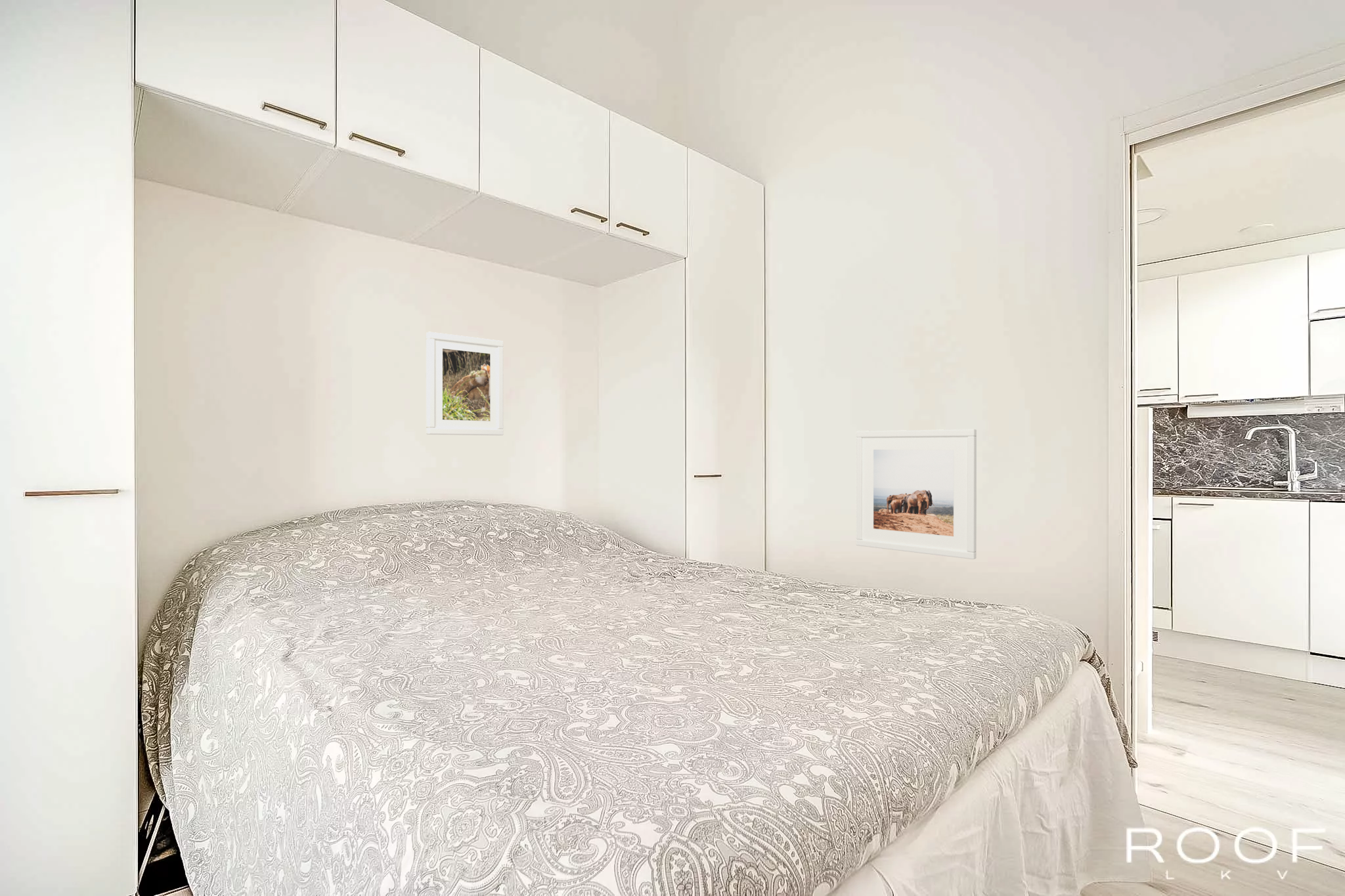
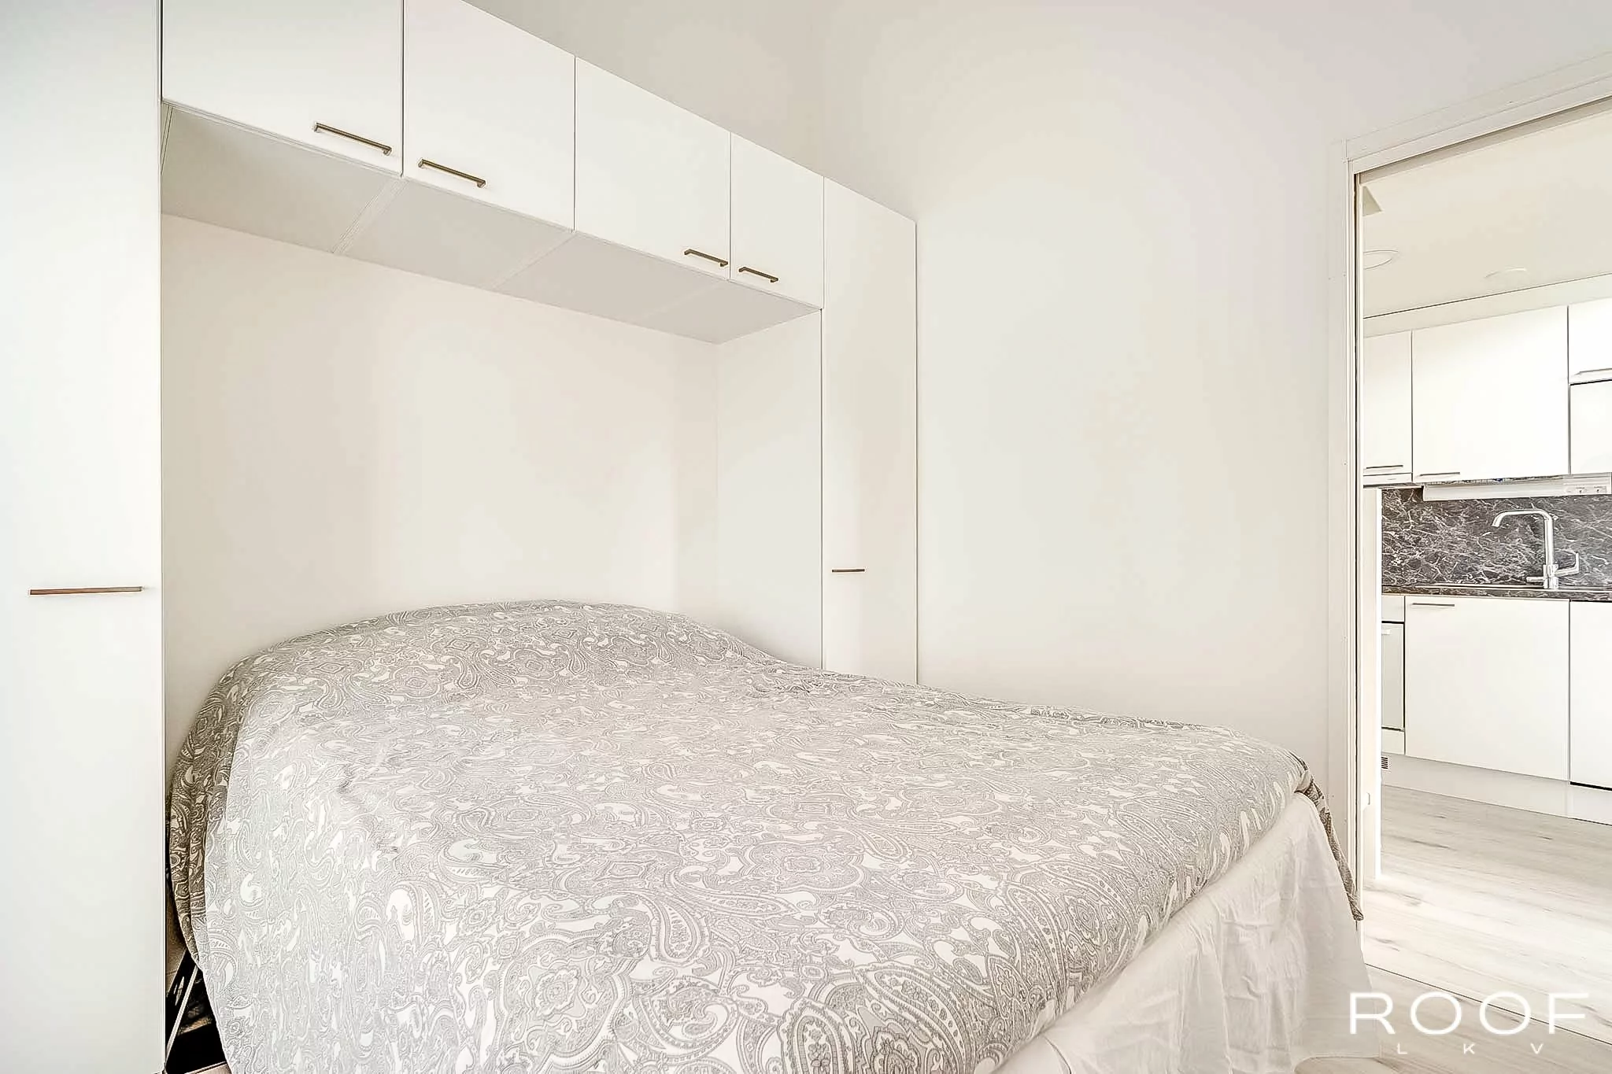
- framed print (912, 491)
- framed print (466, 385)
